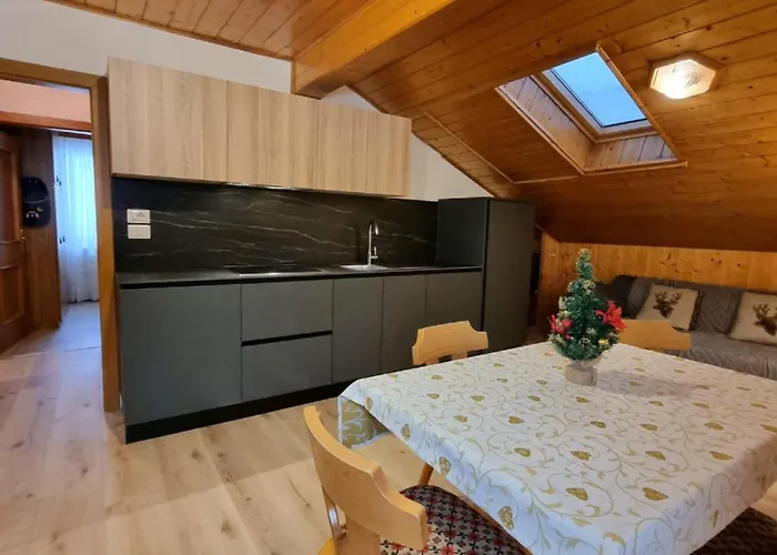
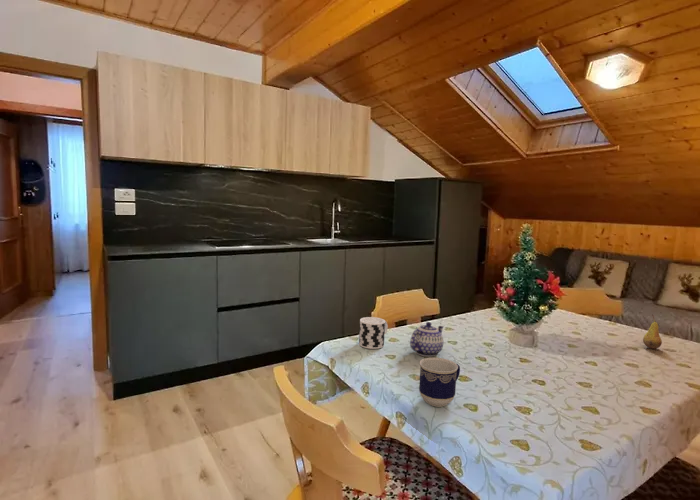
+ fruit (653, 332)
+ cup (375, 331)
+ cup (441, 382)
+ teapot (427, 337)
